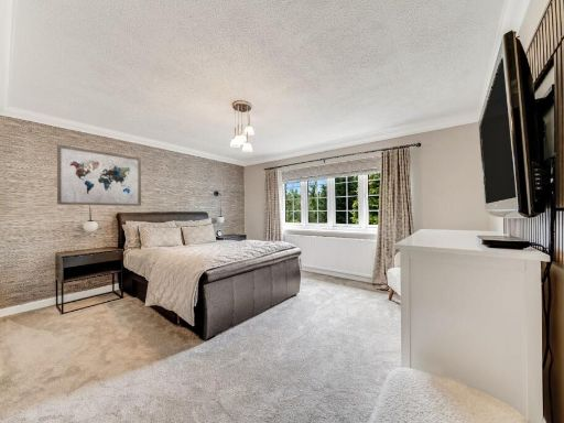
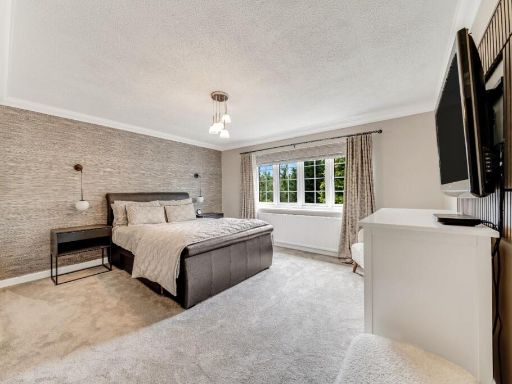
- wall art (104, 178)
